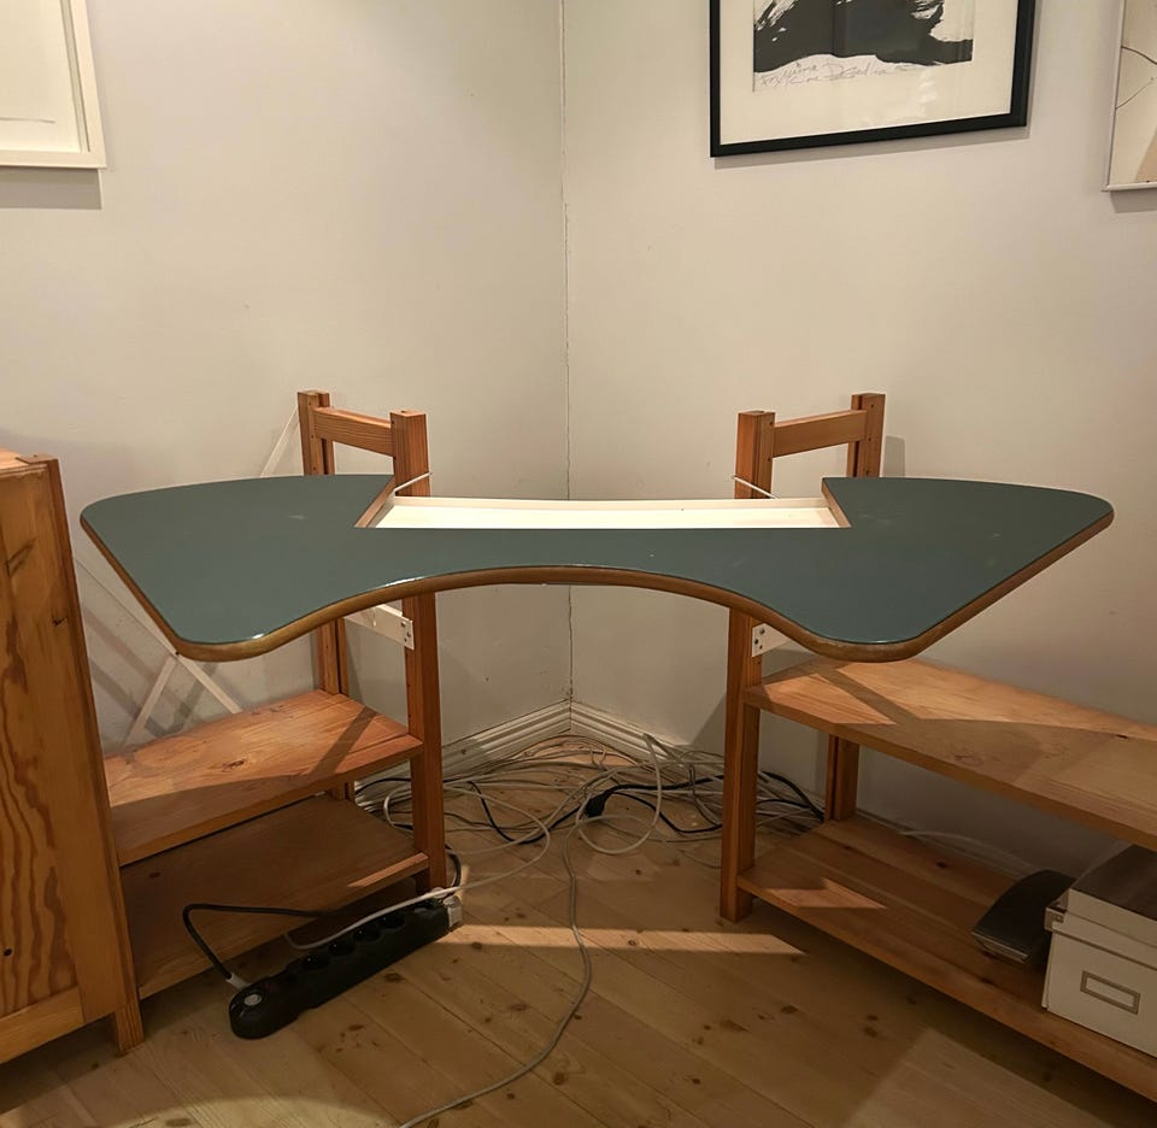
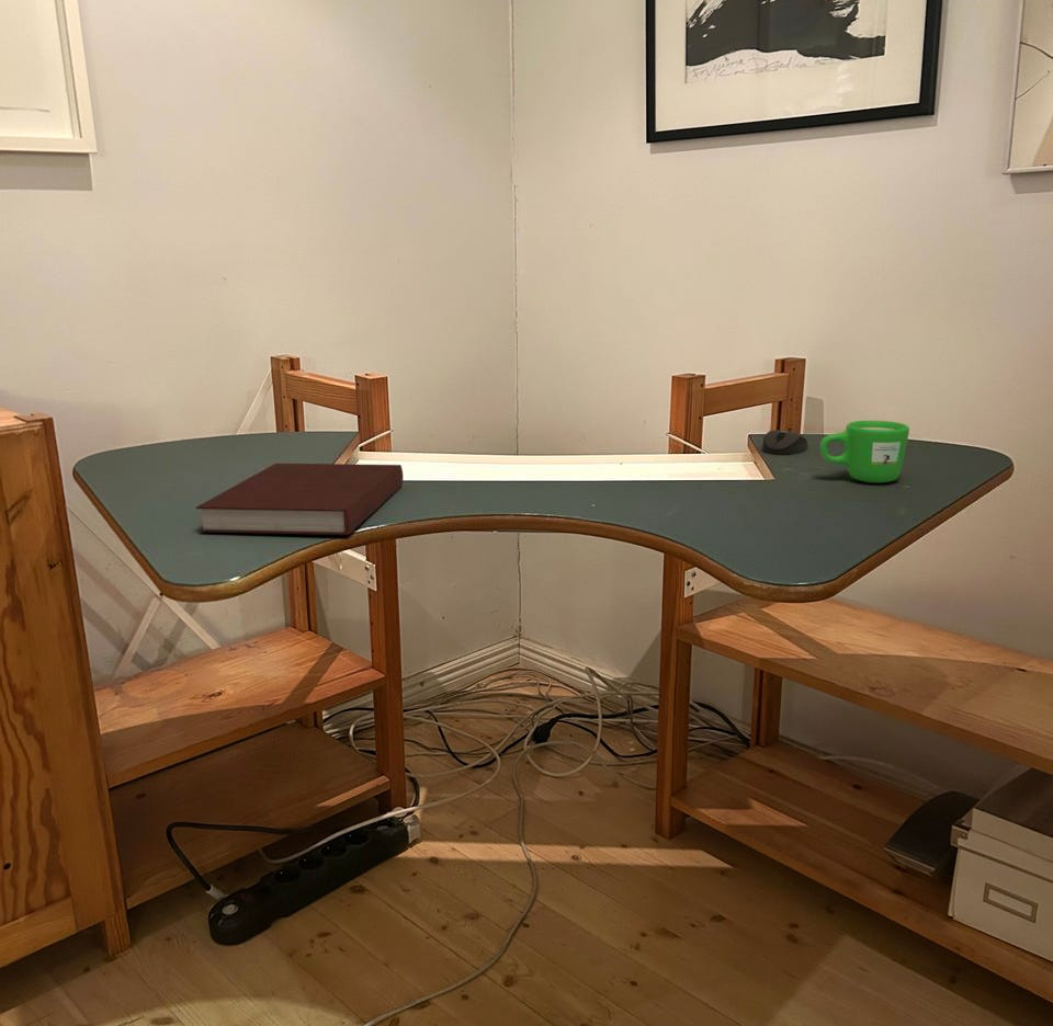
+ mouse (785, 440)
+ mug (862, 452)
+ notebook (308, 495)
